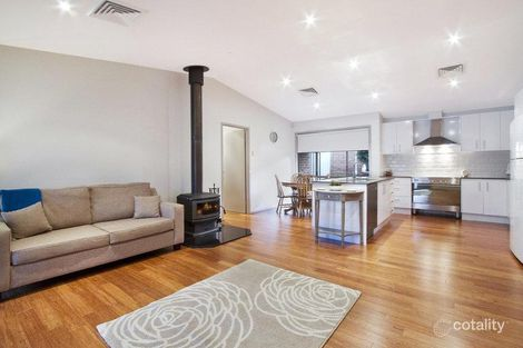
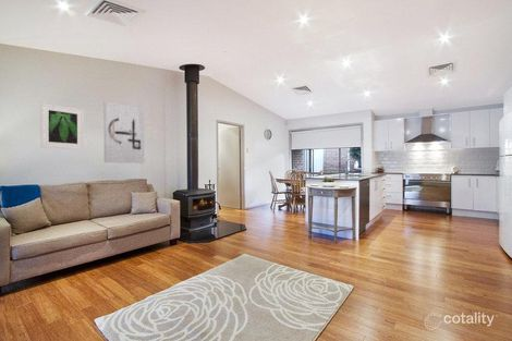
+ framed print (63, 127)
+ wall art (124, 134)
